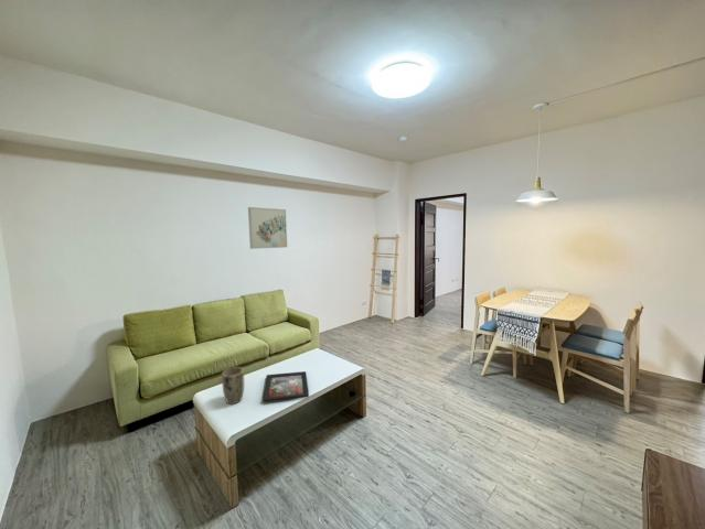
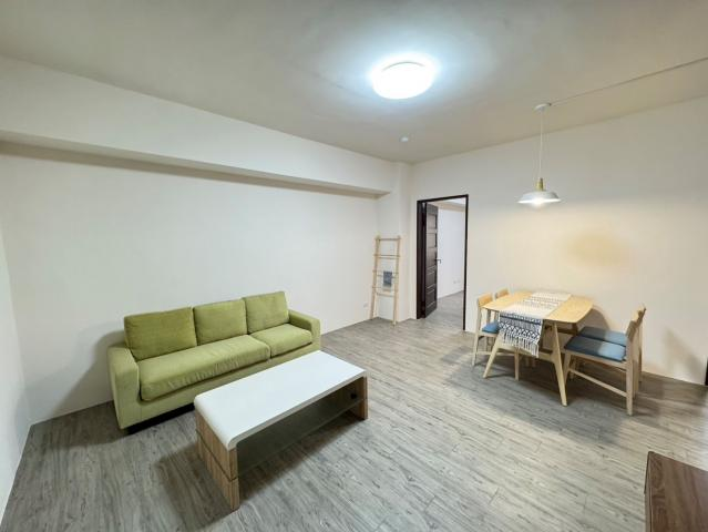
- wall art (268, 228)
- plant pot (233, 385)
- decorative tray (286, 385)
